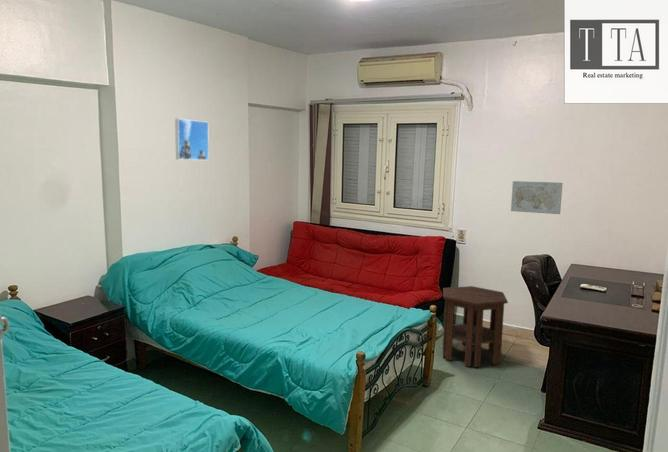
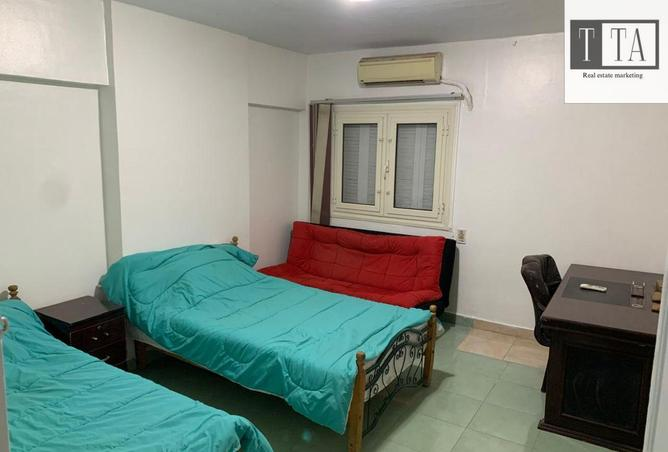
- wall art (536, 197)
- side table (472, 324)
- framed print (192, 140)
